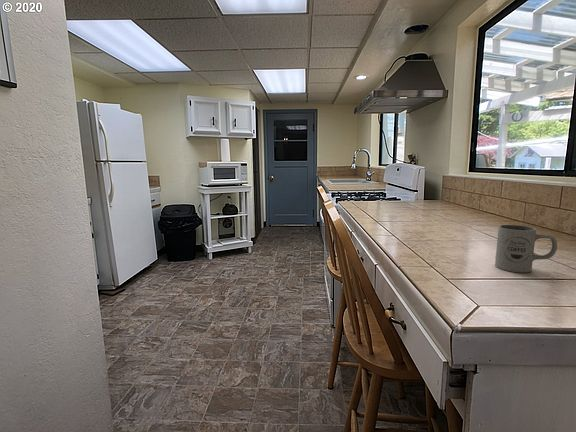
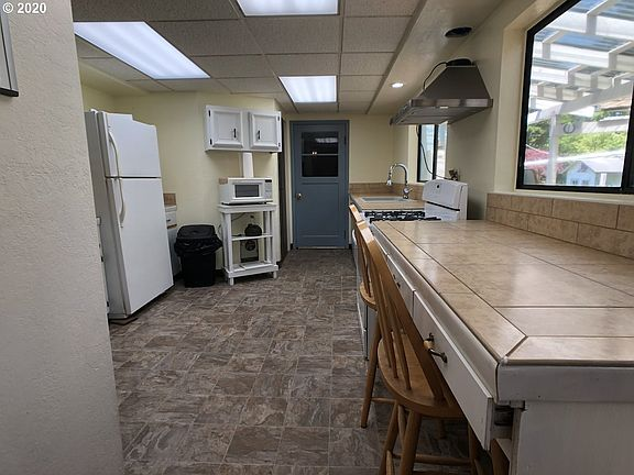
- mug (525, 248)
